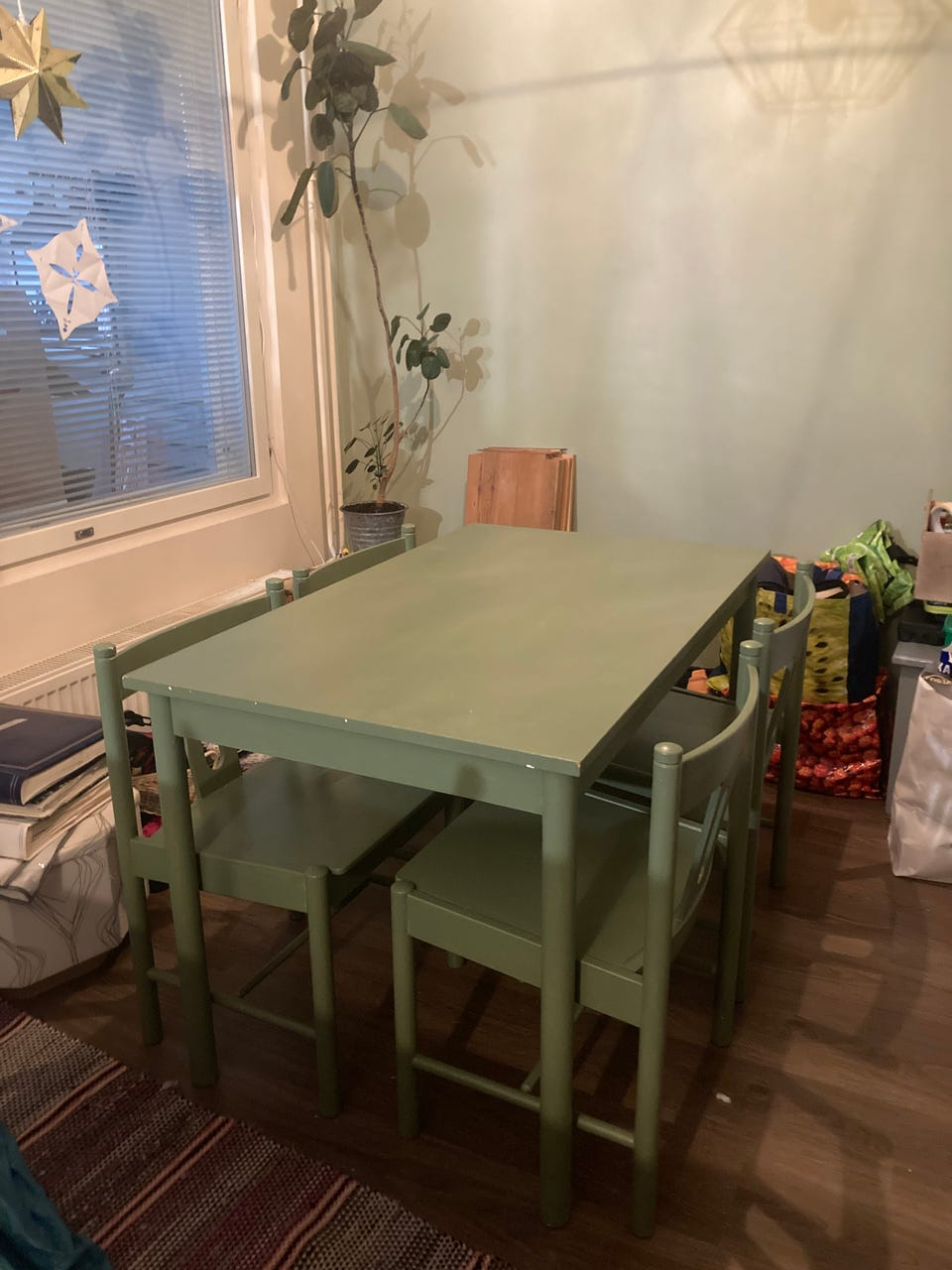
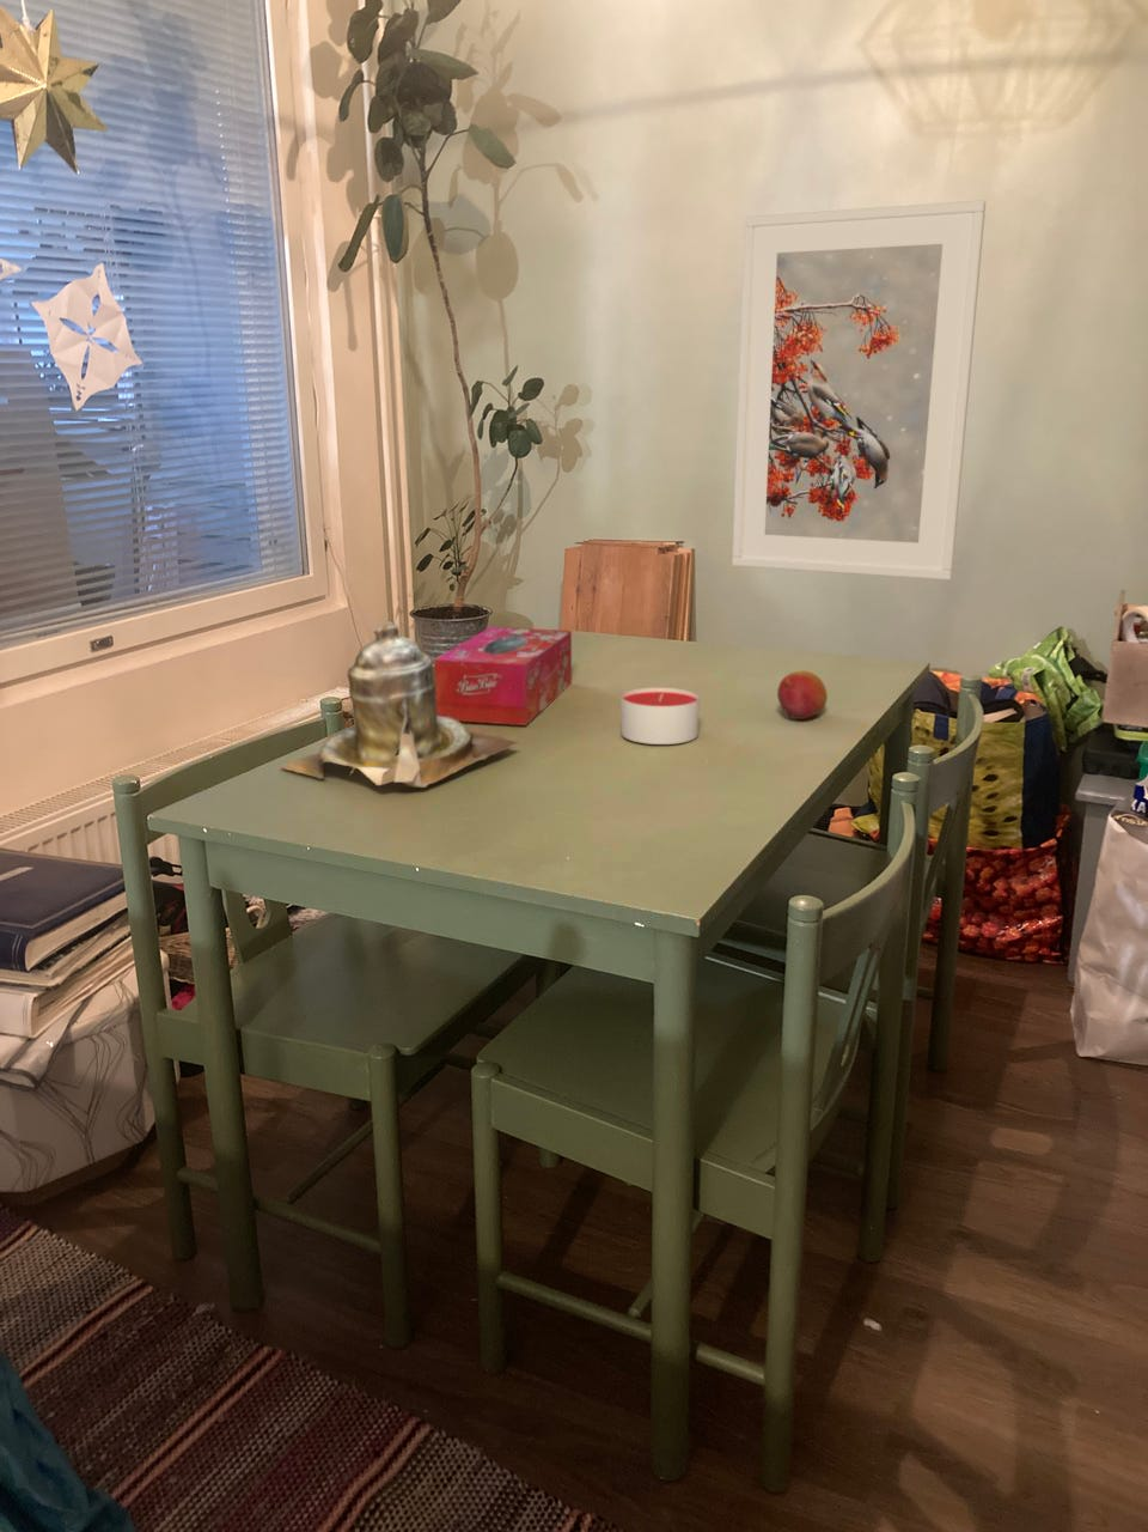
+ candle (658, 713)
+ tissue box (506, 673)
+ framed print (848, 397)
+ fruit (801, 692)
+ teapot (396, 690)
